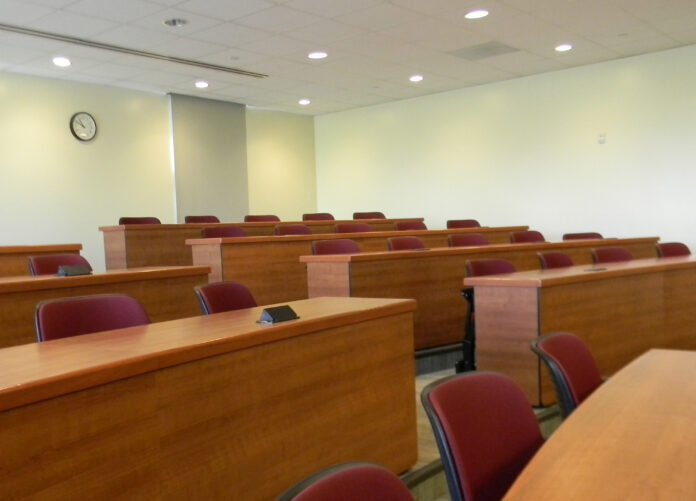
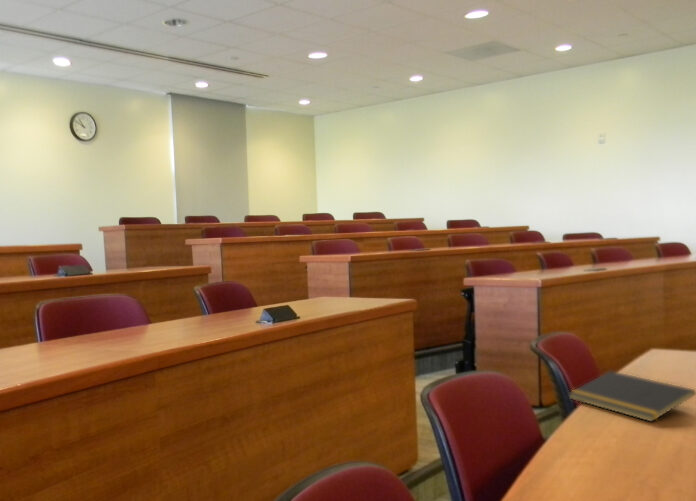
+ notepad (629, 394)
